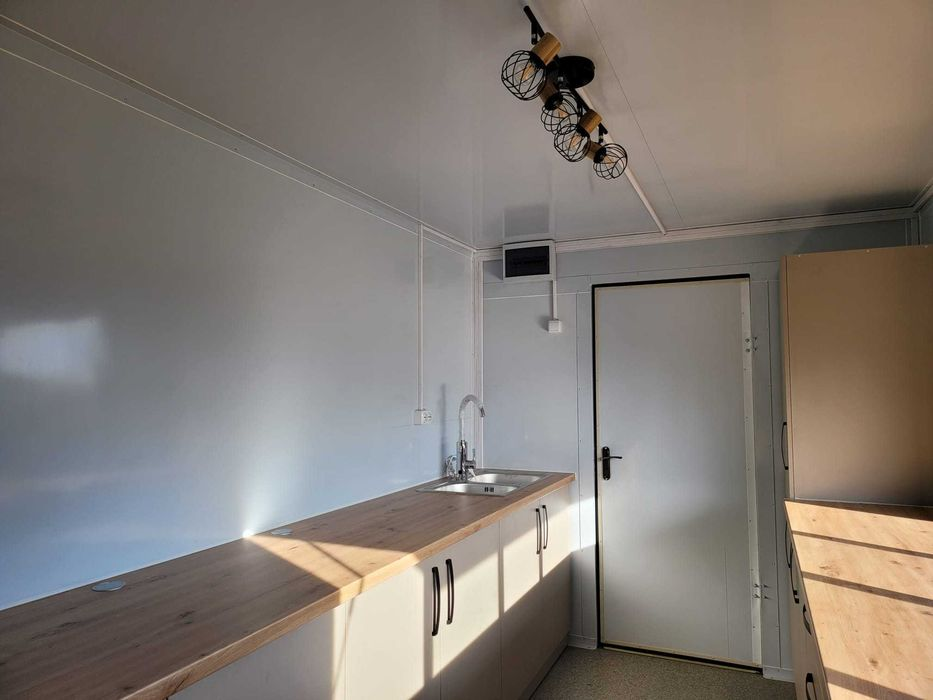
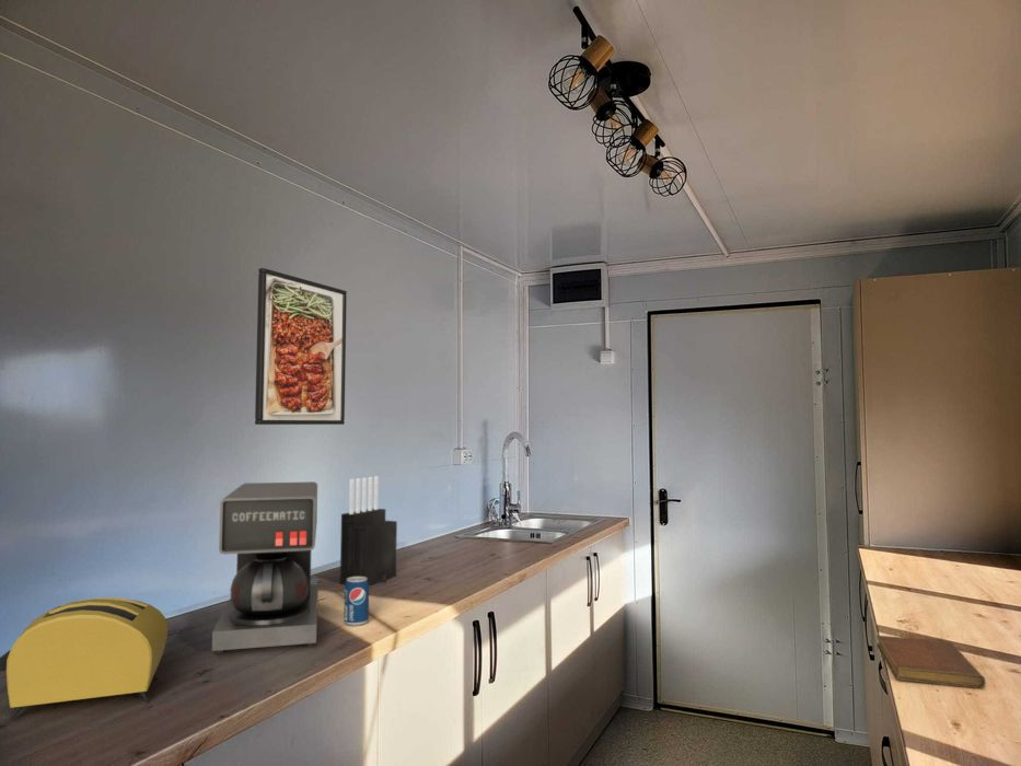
+ notebook (926, 659)
+ beverage can (356, 601)
+ coffee maker (272, 557)
+ toaster (86, 648)
+ knife block (372, 529)
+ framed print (304, 351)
